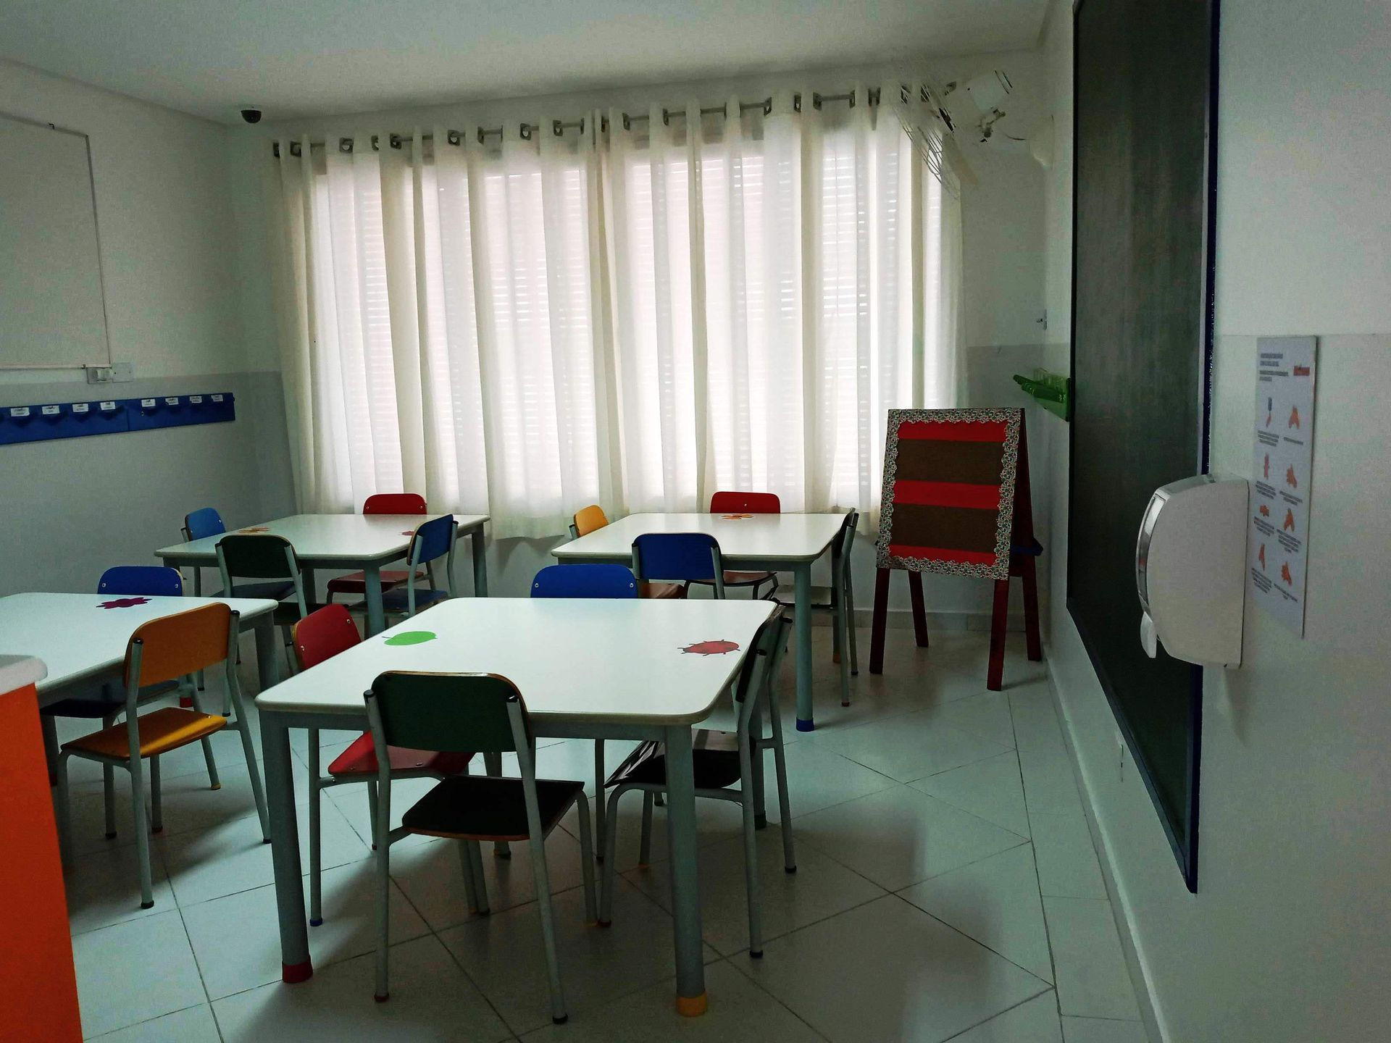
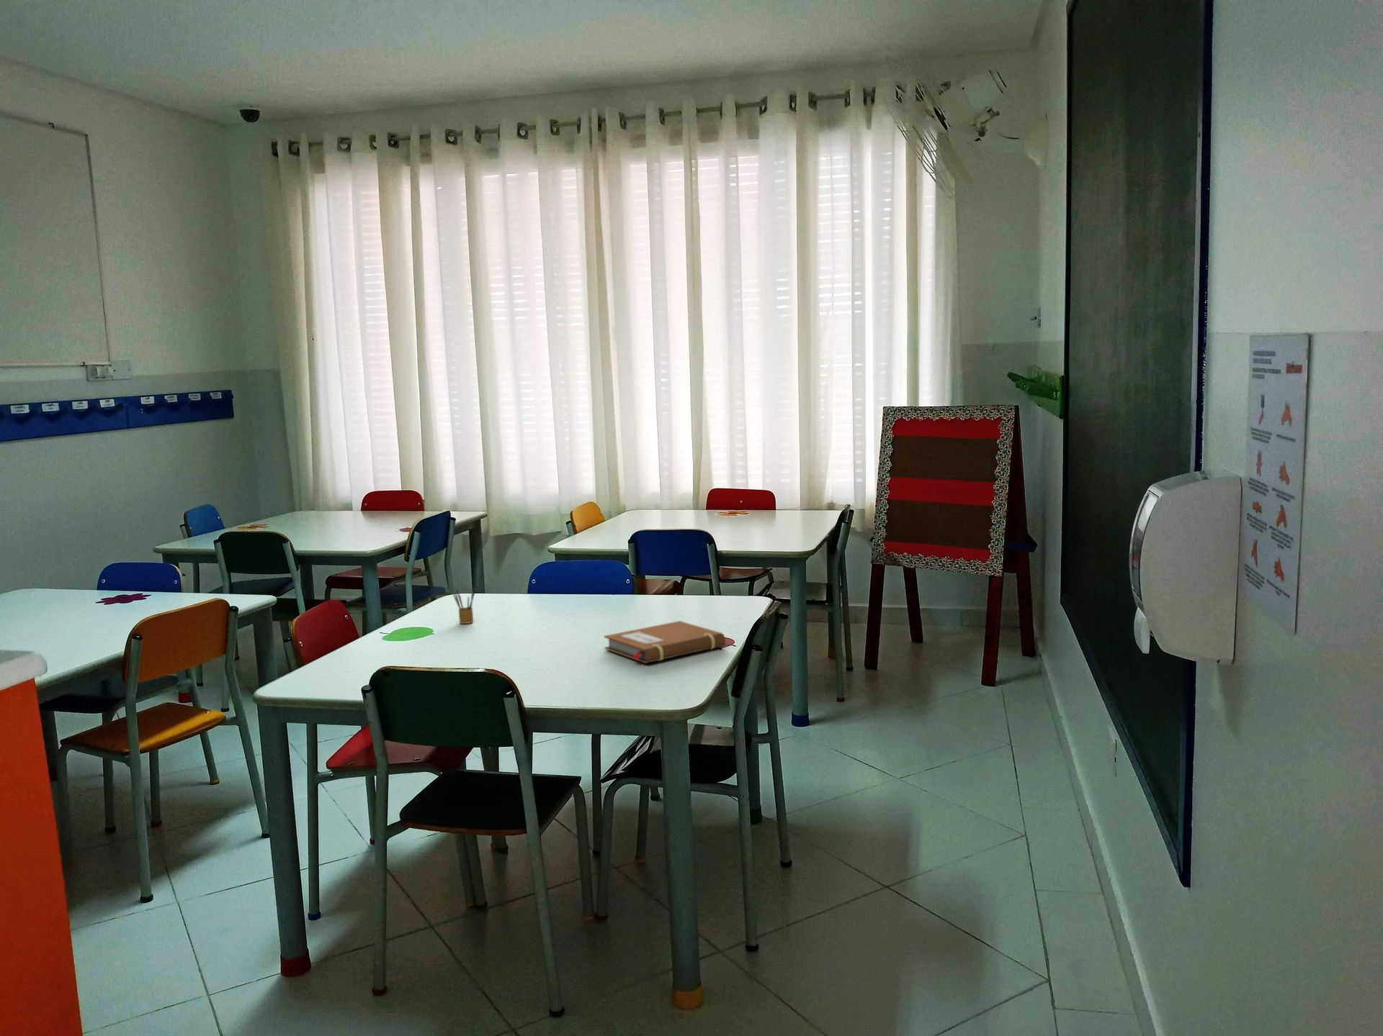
+ notebook (663, 642)
+ pencil box (467, 605)
